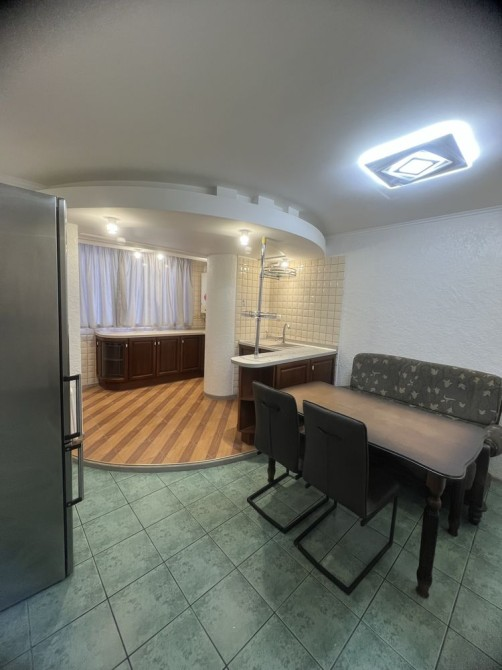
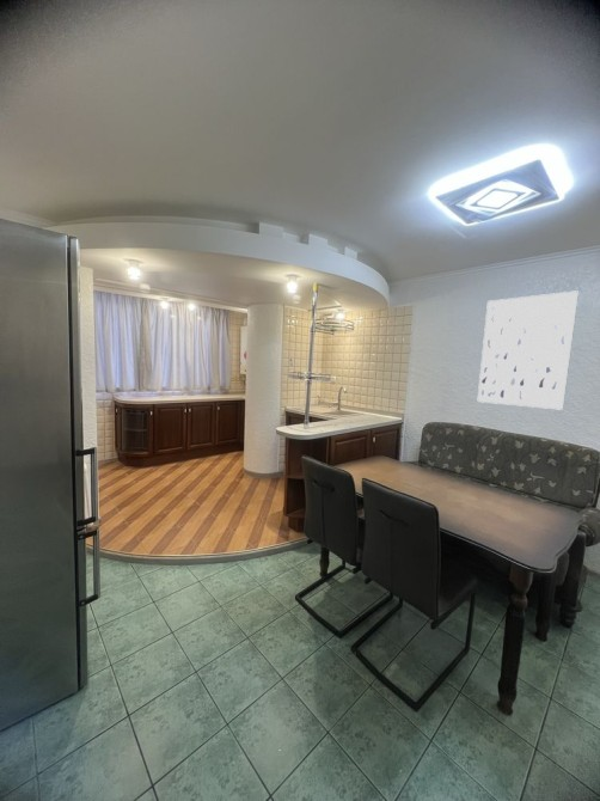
+ wall art (522, 351)
